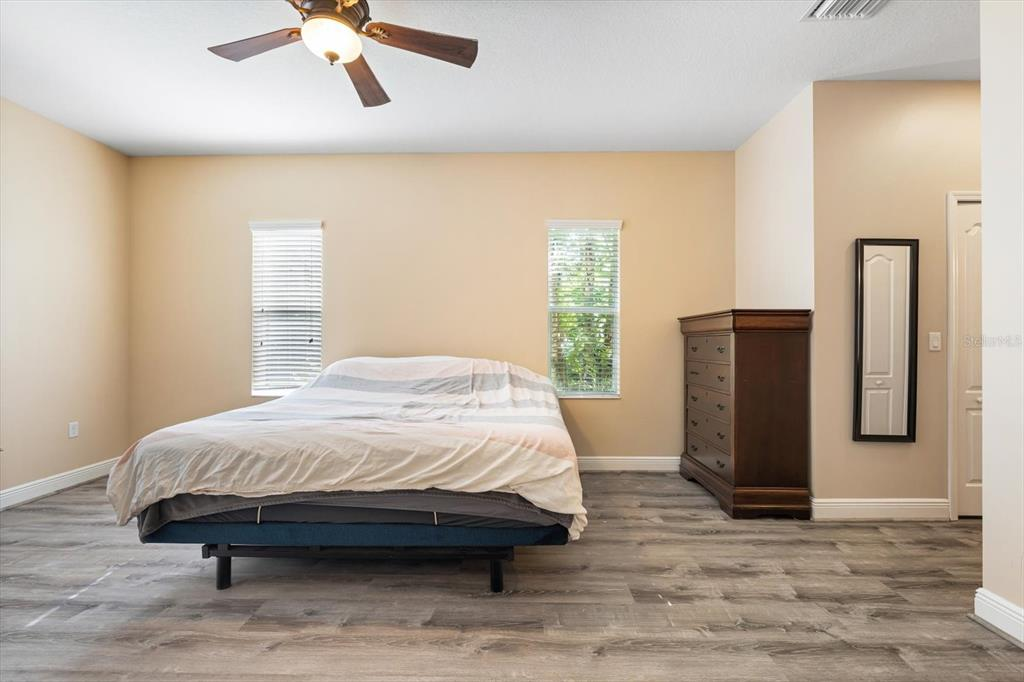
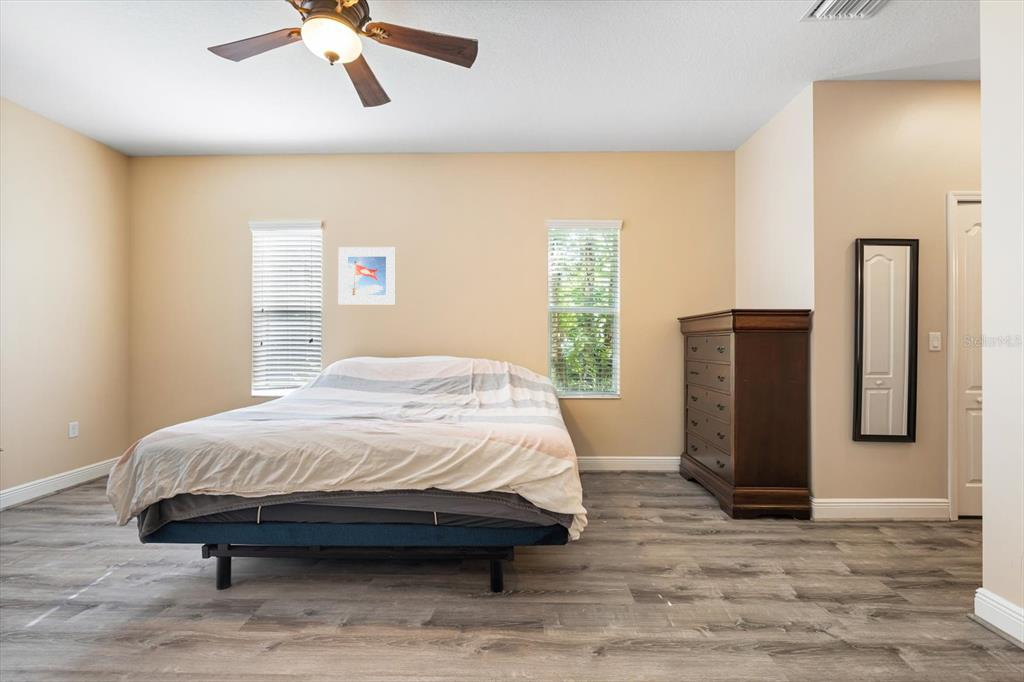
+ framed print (366, 276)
